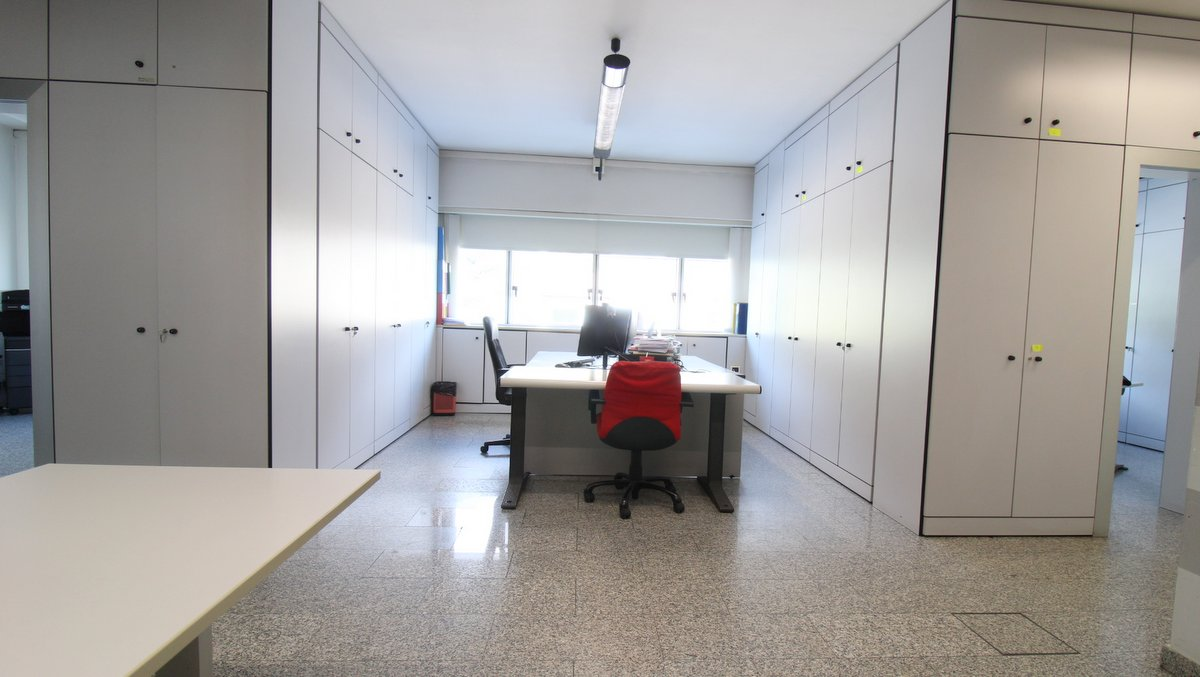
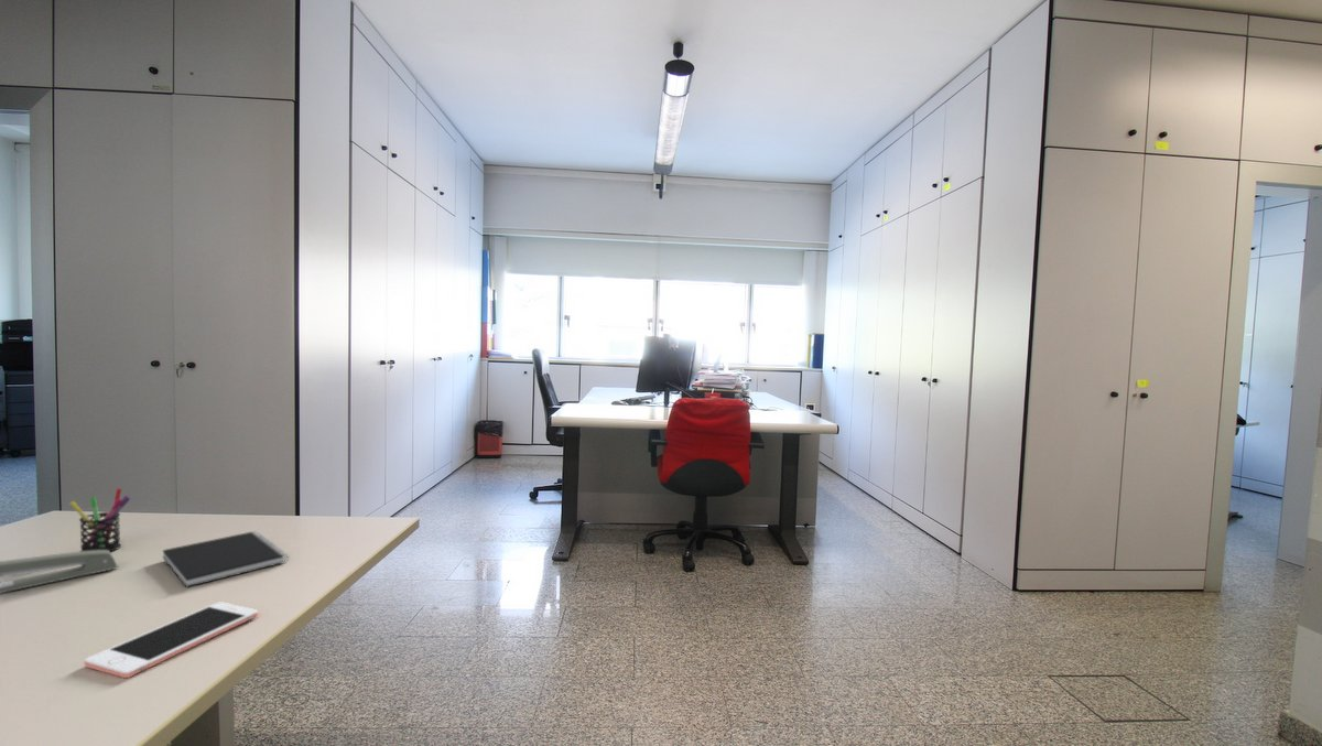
+ pen holder (101, 519)
+ stapler (52, 566)
+ notebook (226, 555)
+ cell phone (178, 635)
